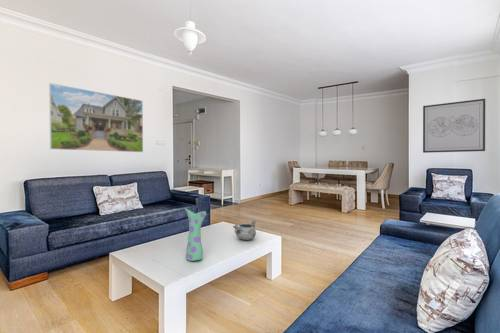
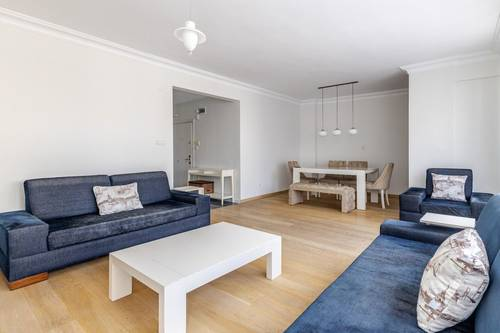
- decorative bowl (245, 230)
- wall art (452, 127)
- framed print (101, 122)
- vase (194, 234)
